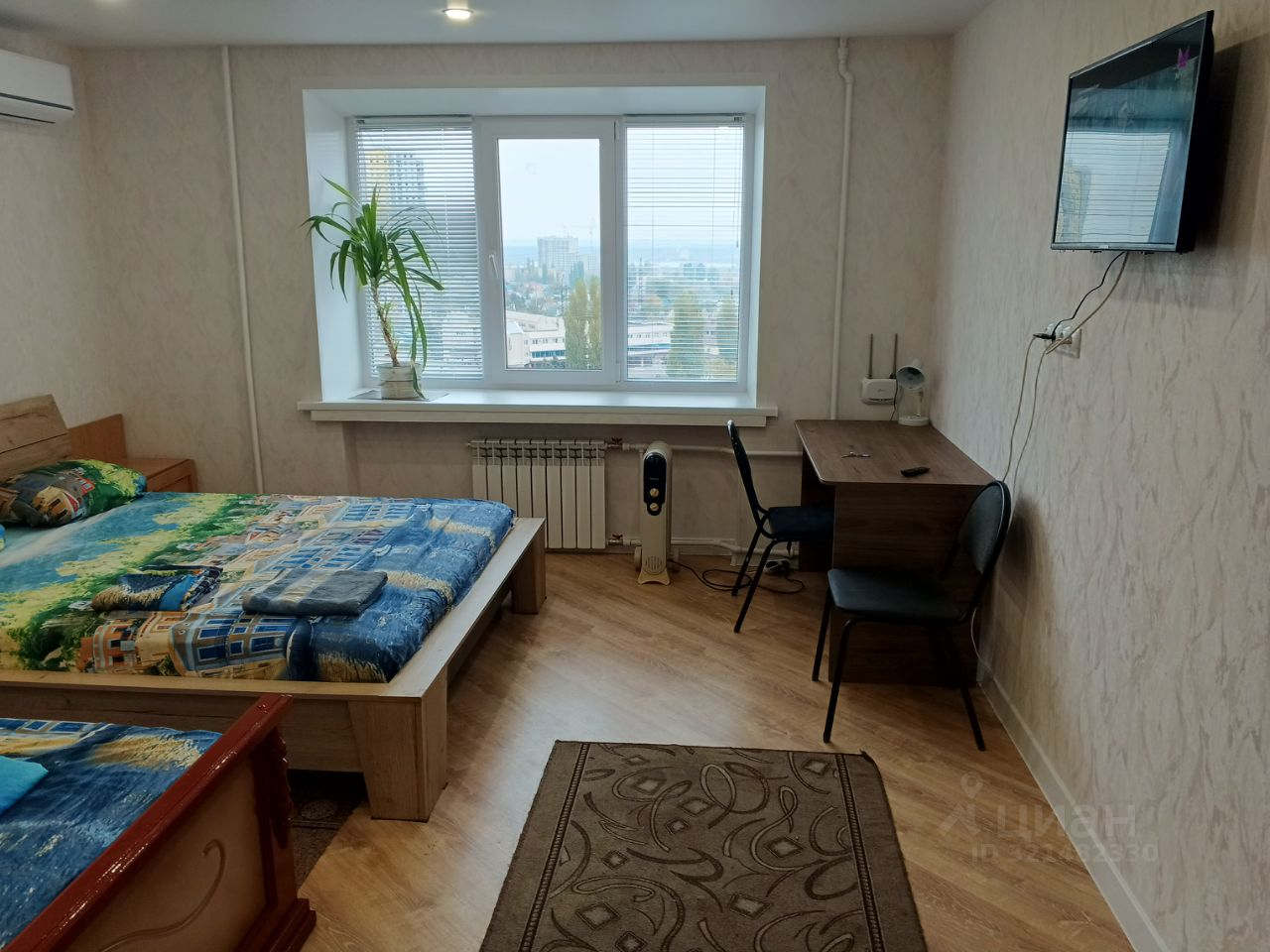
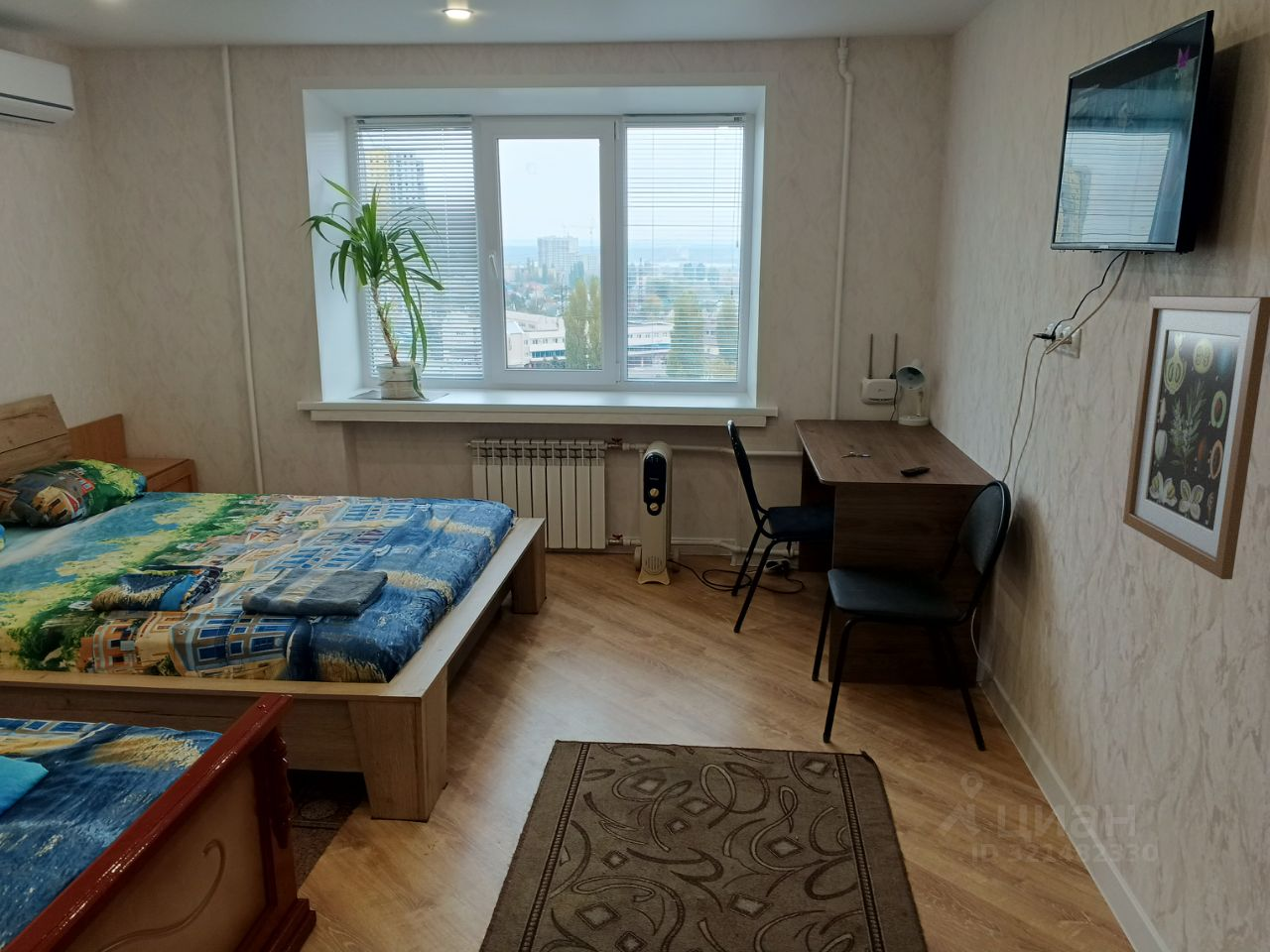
+ wall art (1187, 425)
